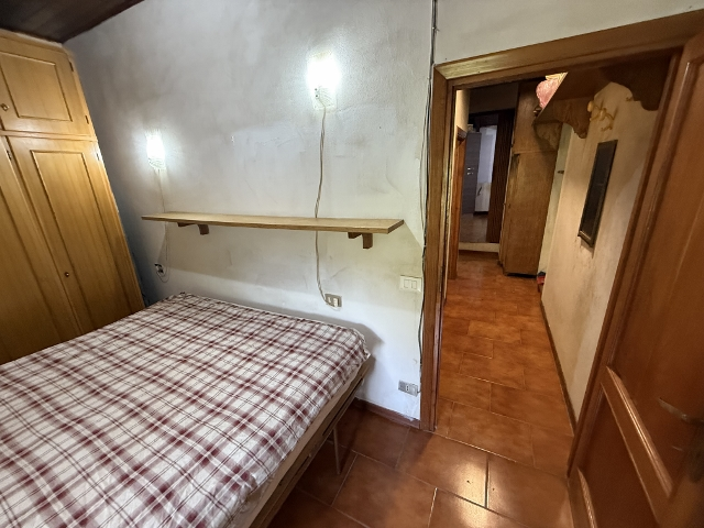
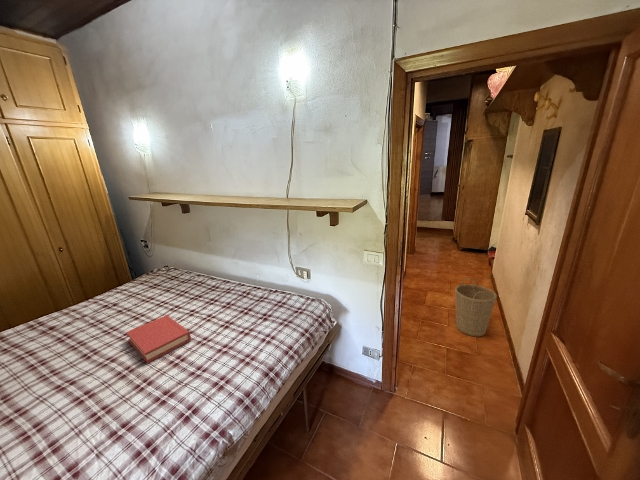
+ basket (473, 306)
+ hardback book (158, 336)
